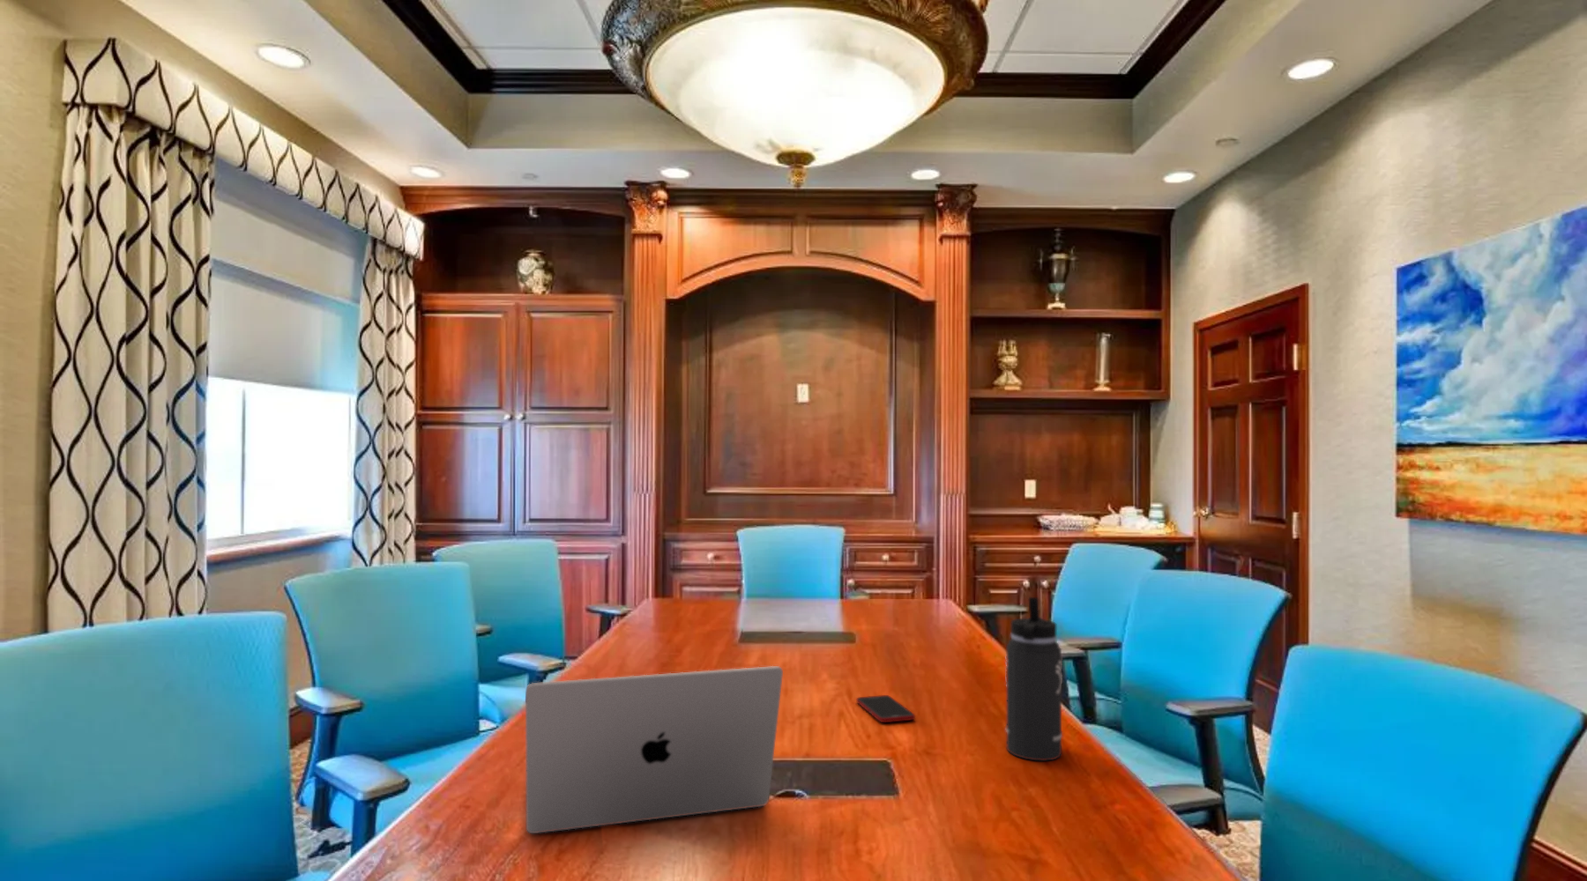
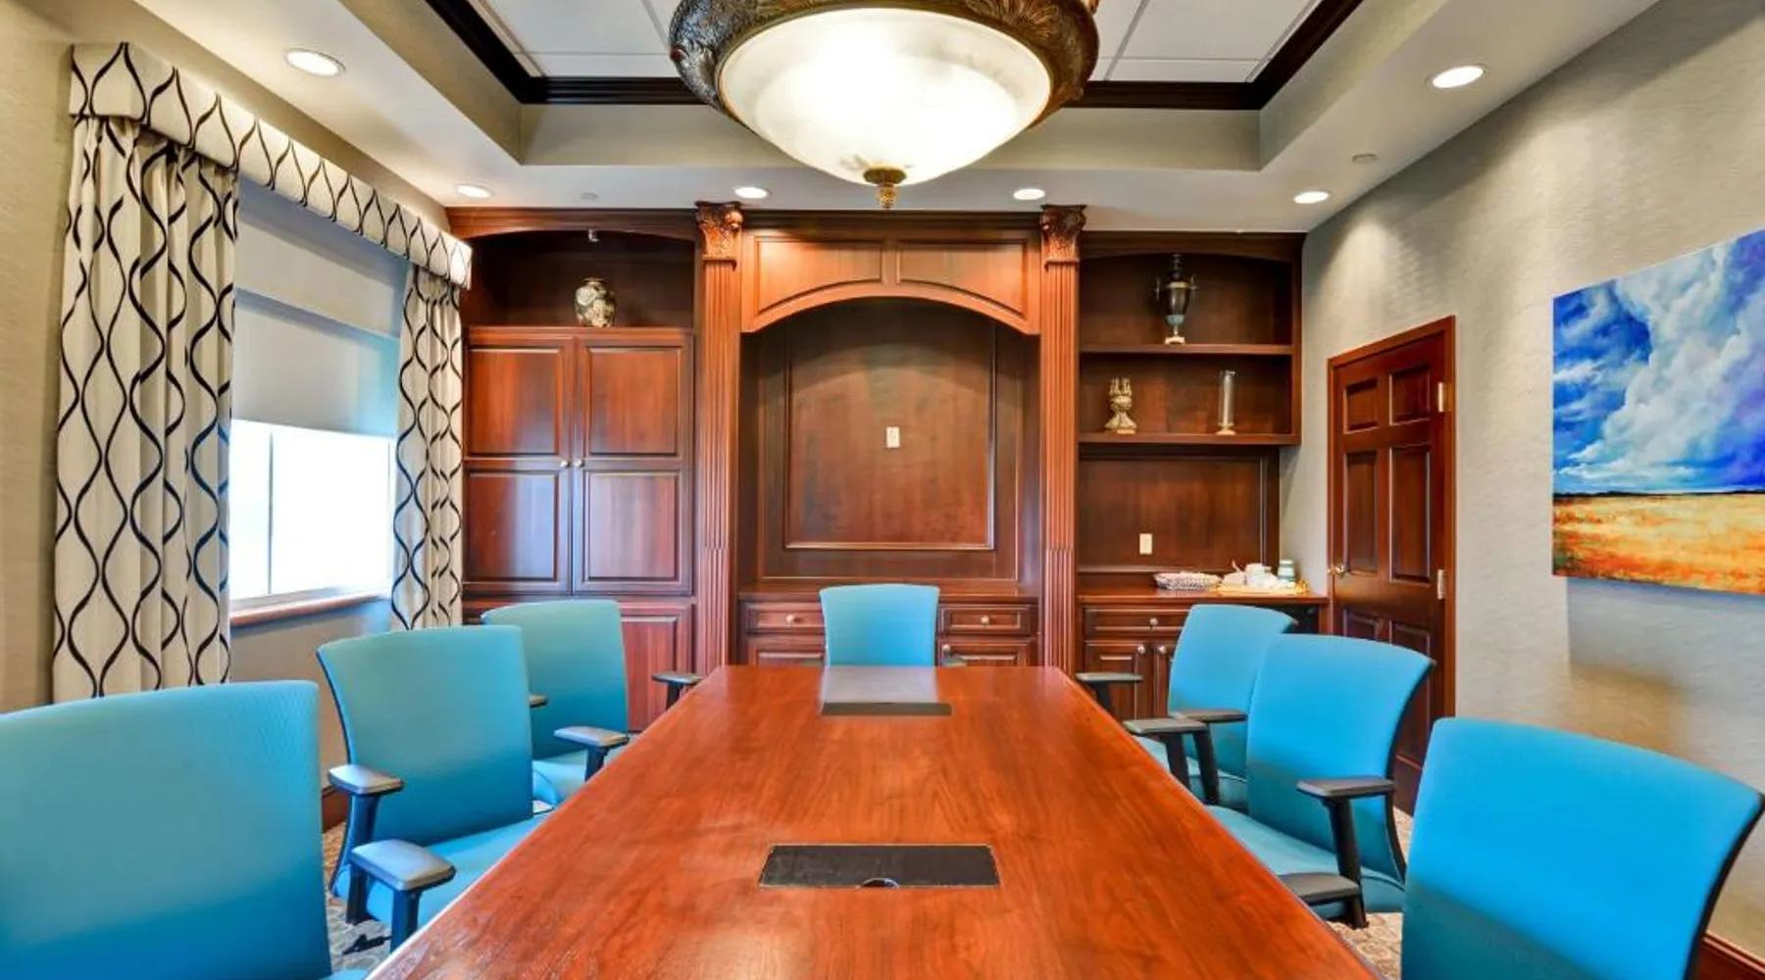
- laptop (647, 723)
- thermos bottle (1032, 675)
- cell phone (885, 708)
